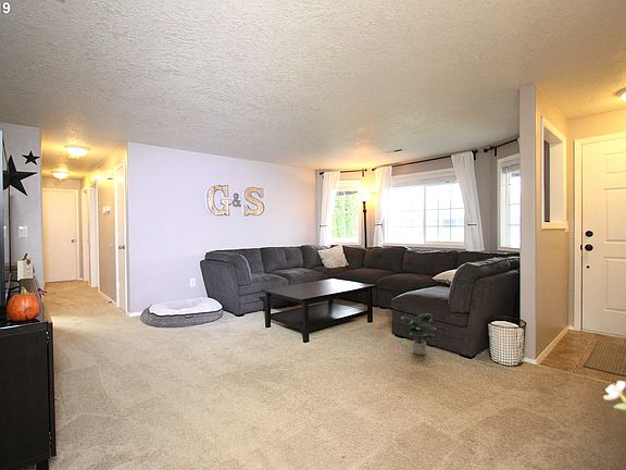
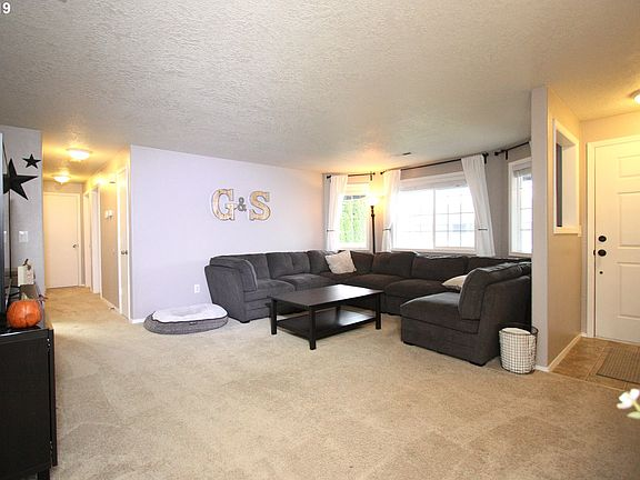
- potted plant (421, 334)
